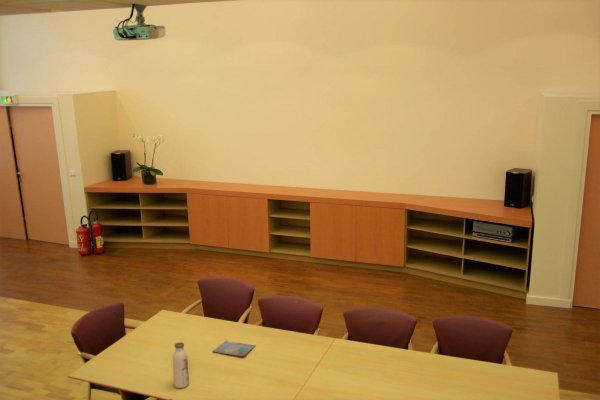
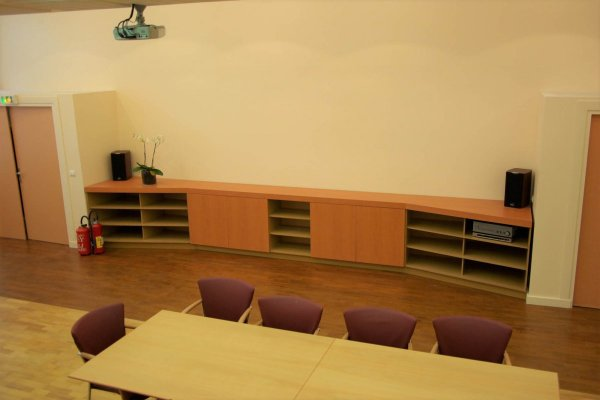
- water bottle (180, 364)
- book (234, 348)
